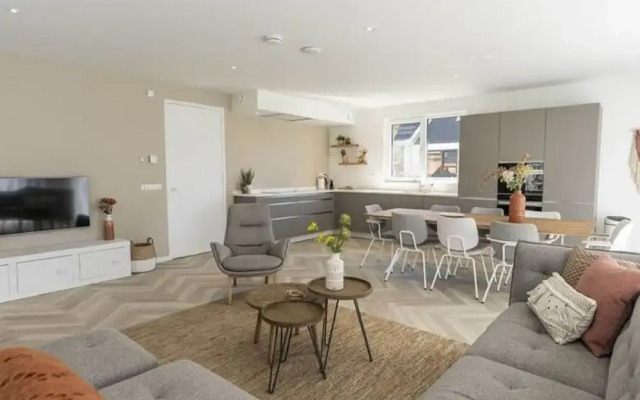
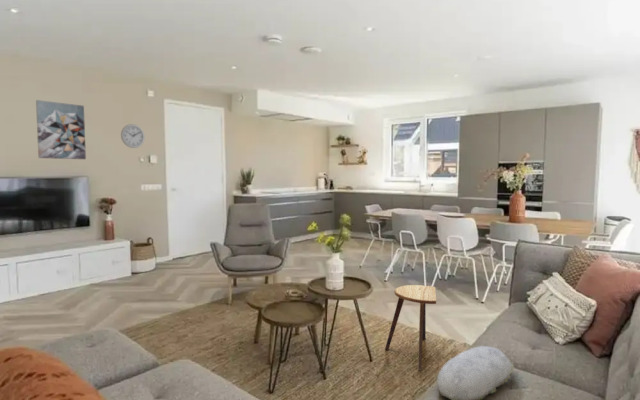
+ stool (419, 321)
+ wall art (61, 131)
+ cushion (475, 370)
+ wall clock (133, 136)
